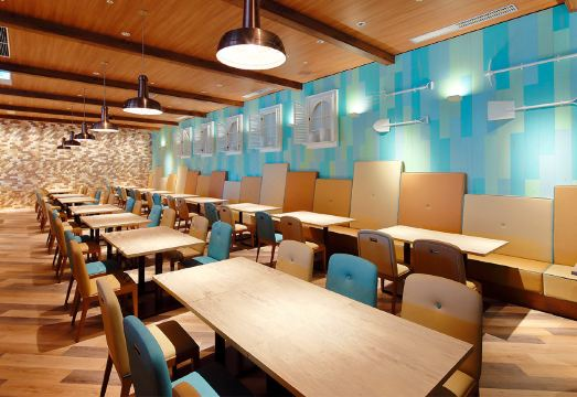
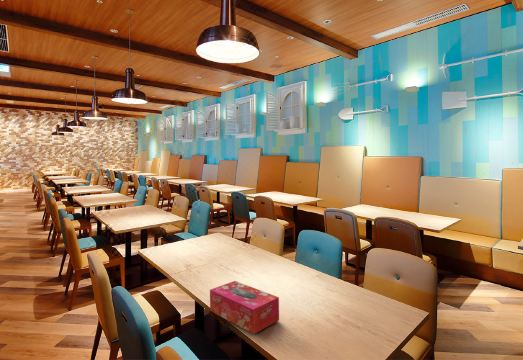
+ tissue box (243, 304)
